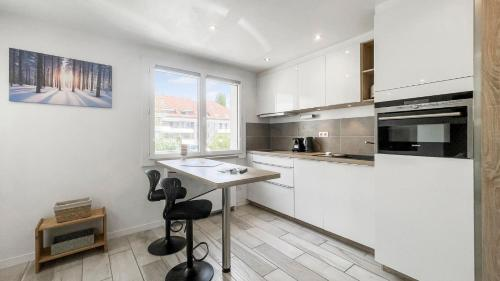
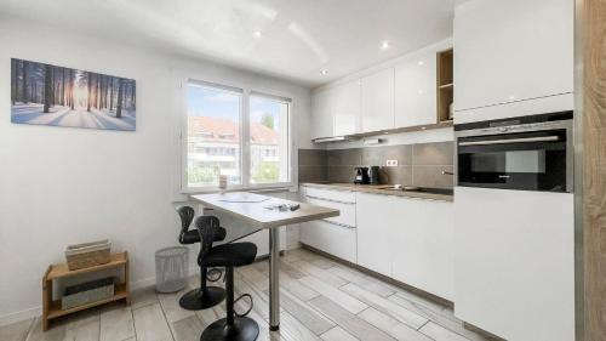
+ waste bin (172, 268)
